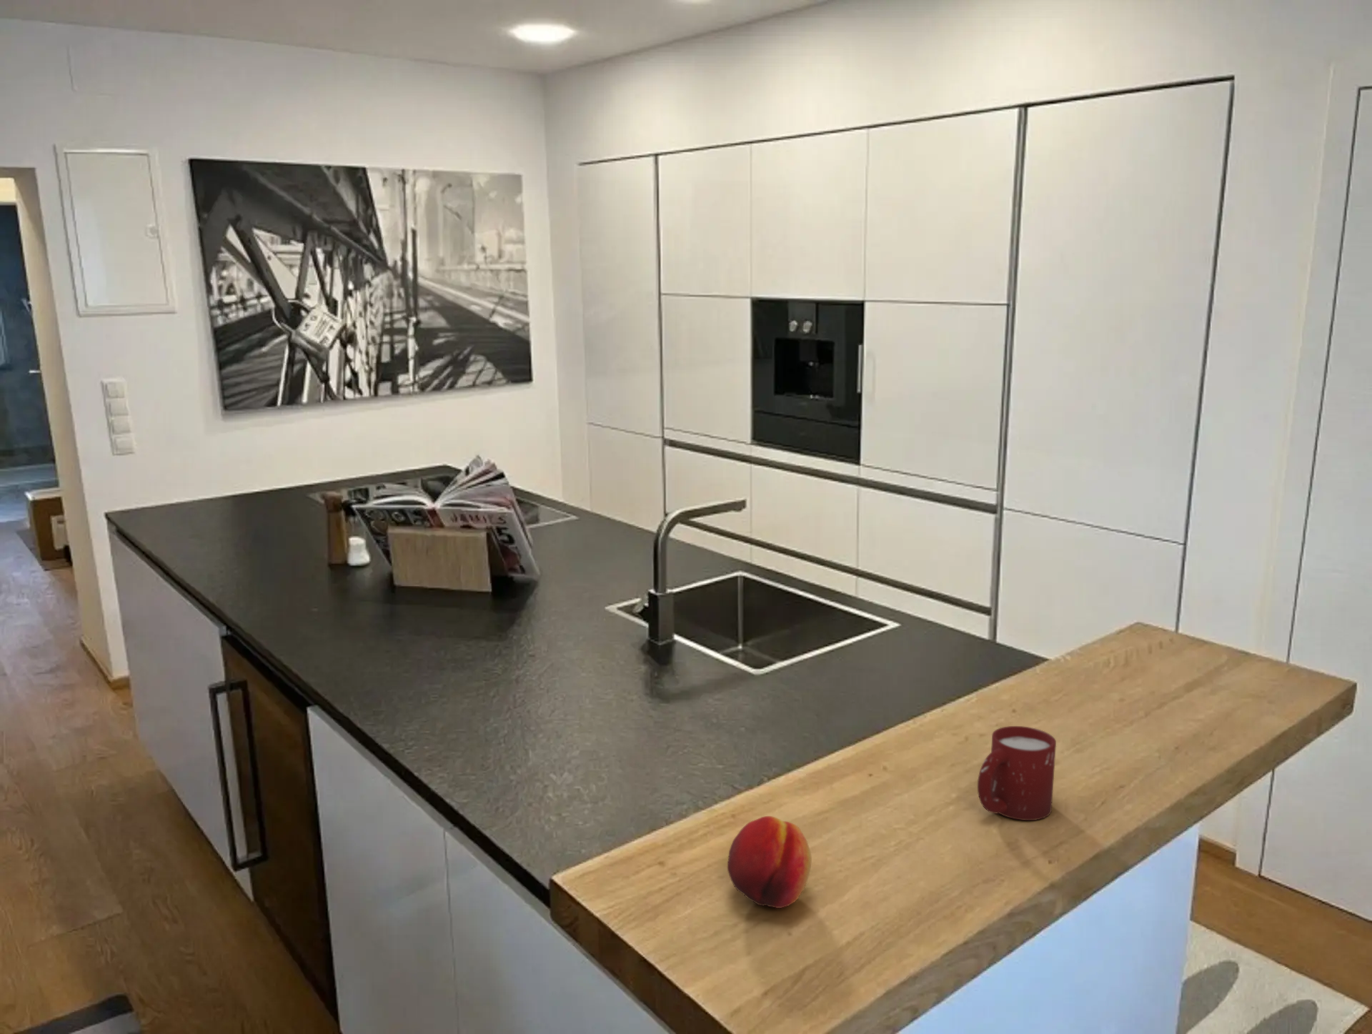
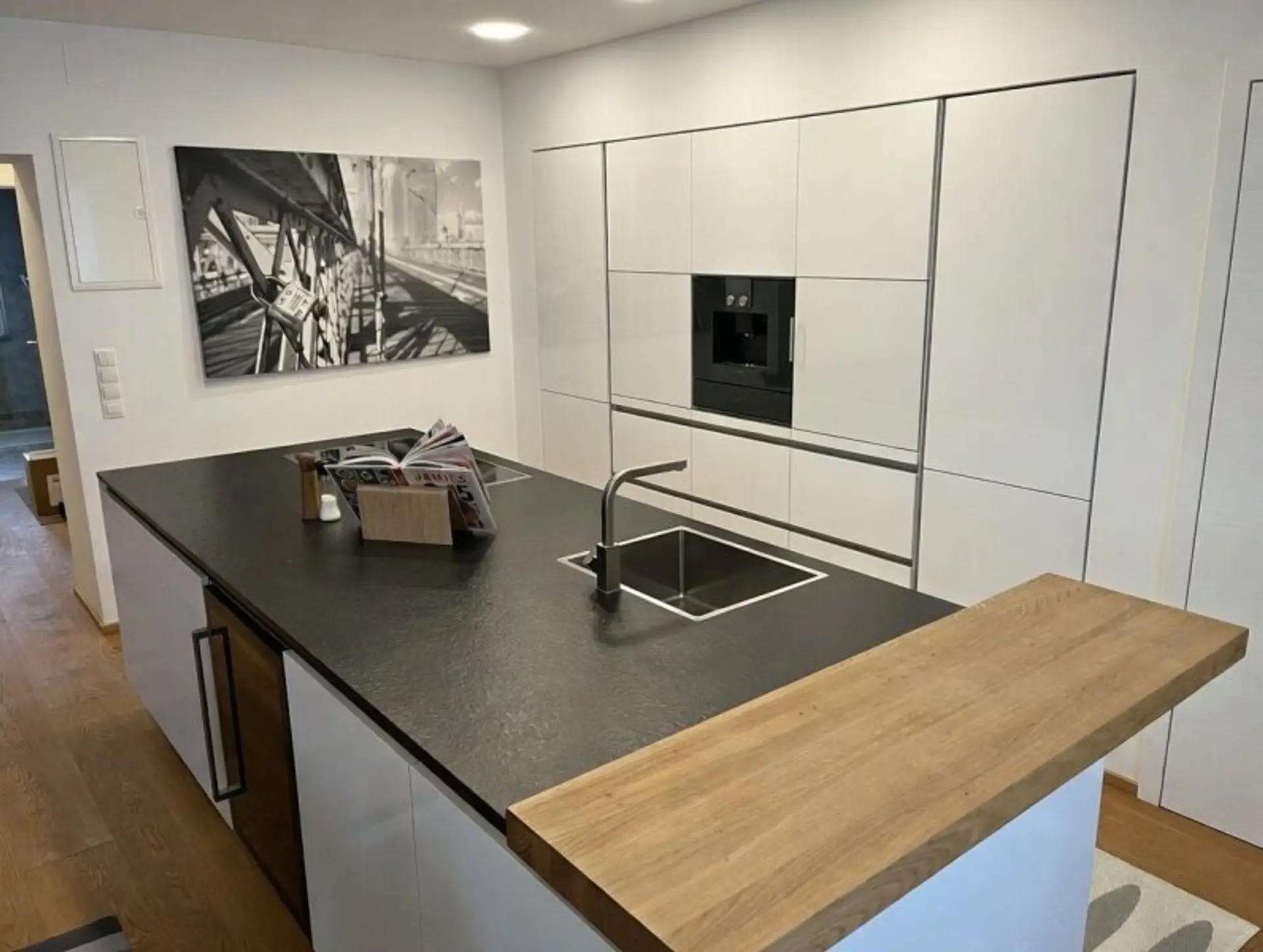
- fruit (769, 859)
- cup (1011, 775)
